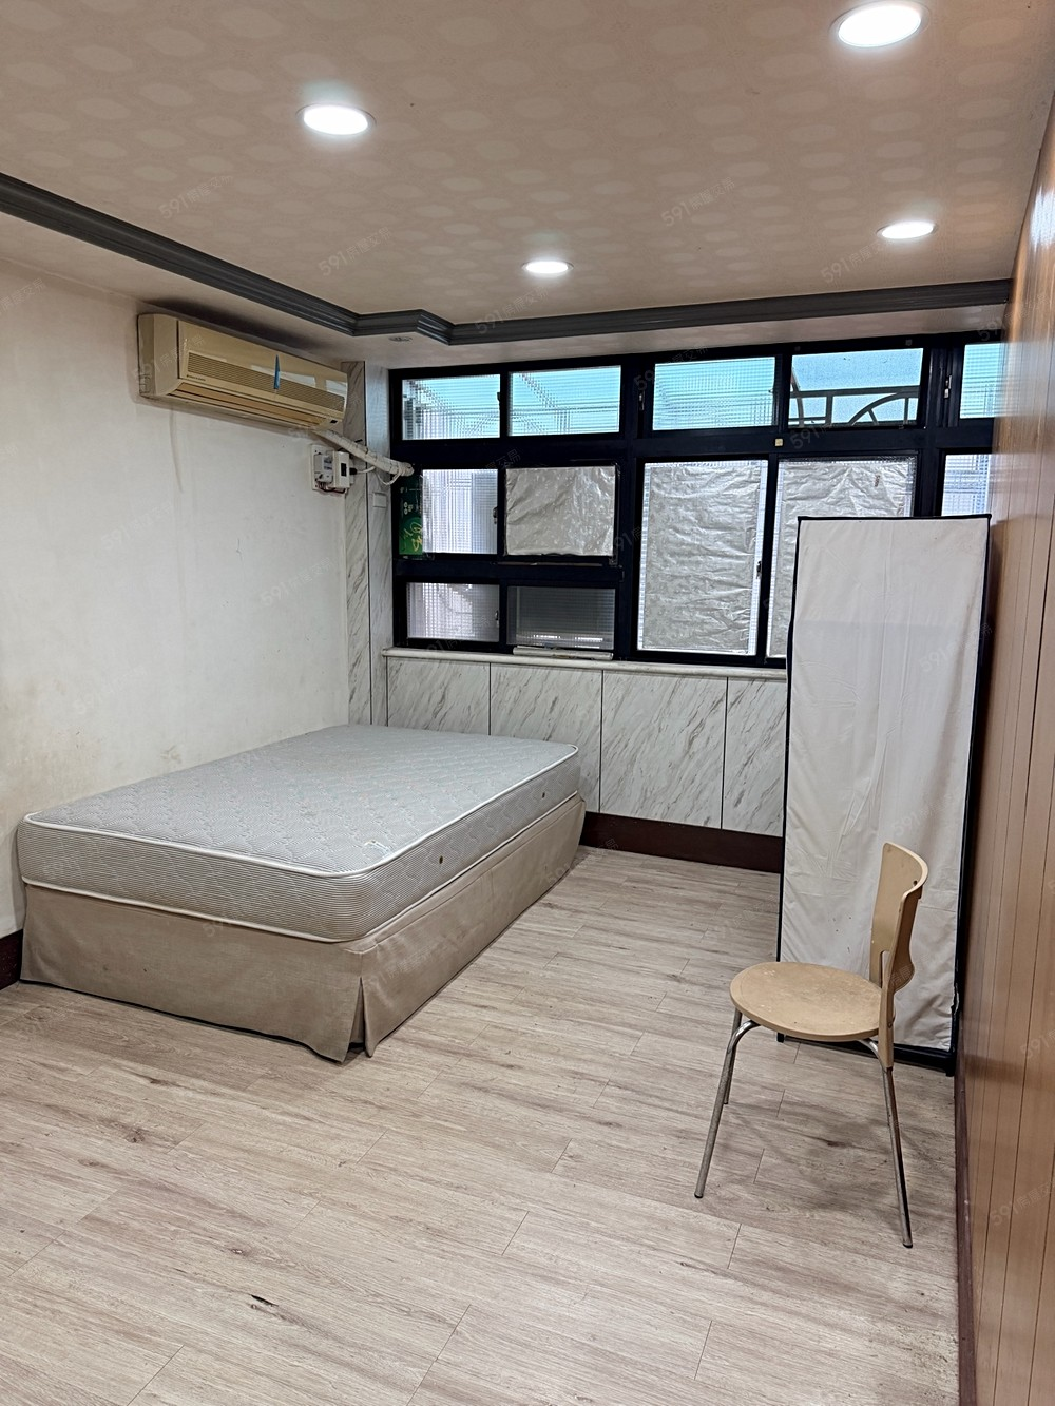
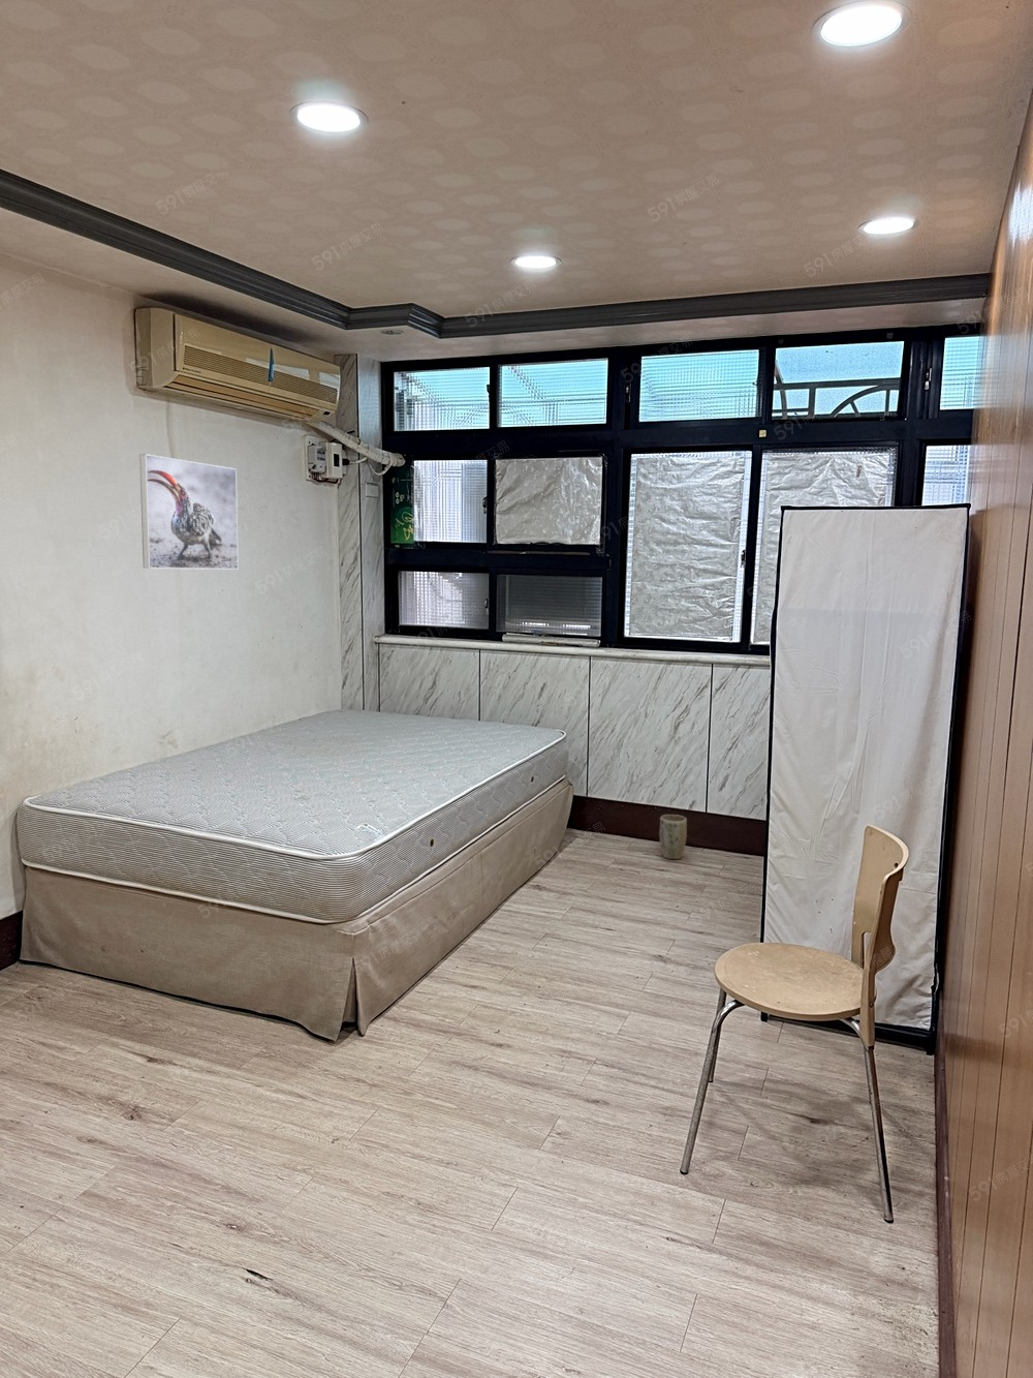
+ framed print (192, 516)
+ plant pot (673, 836)
